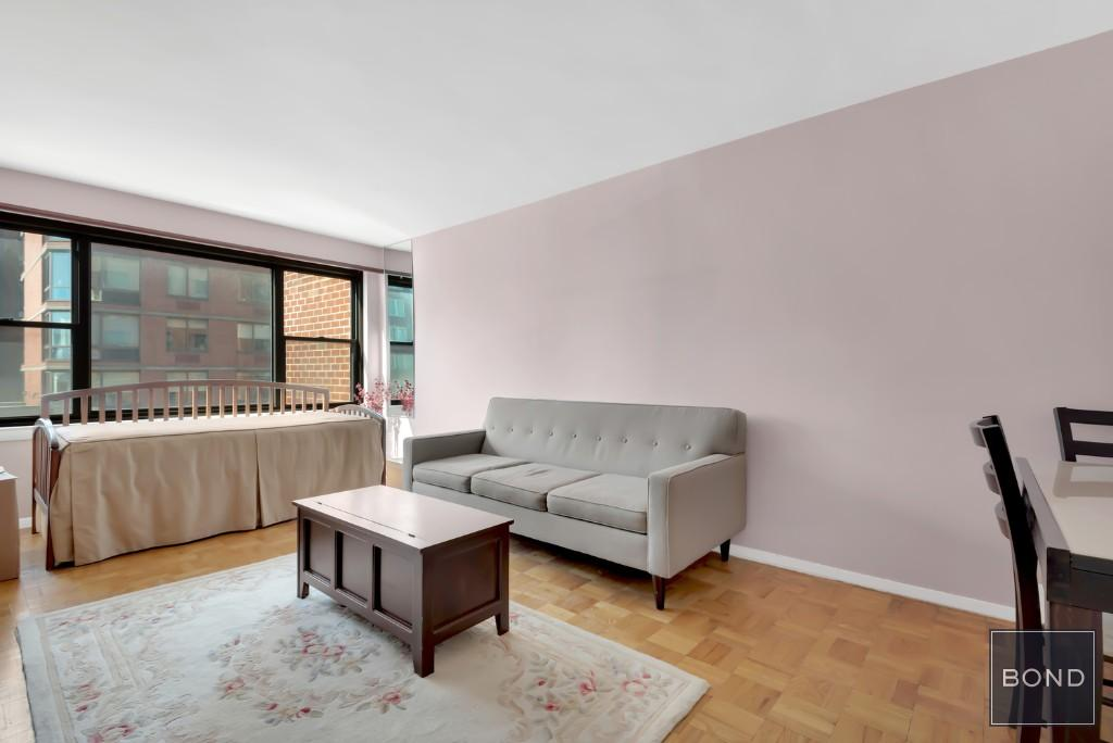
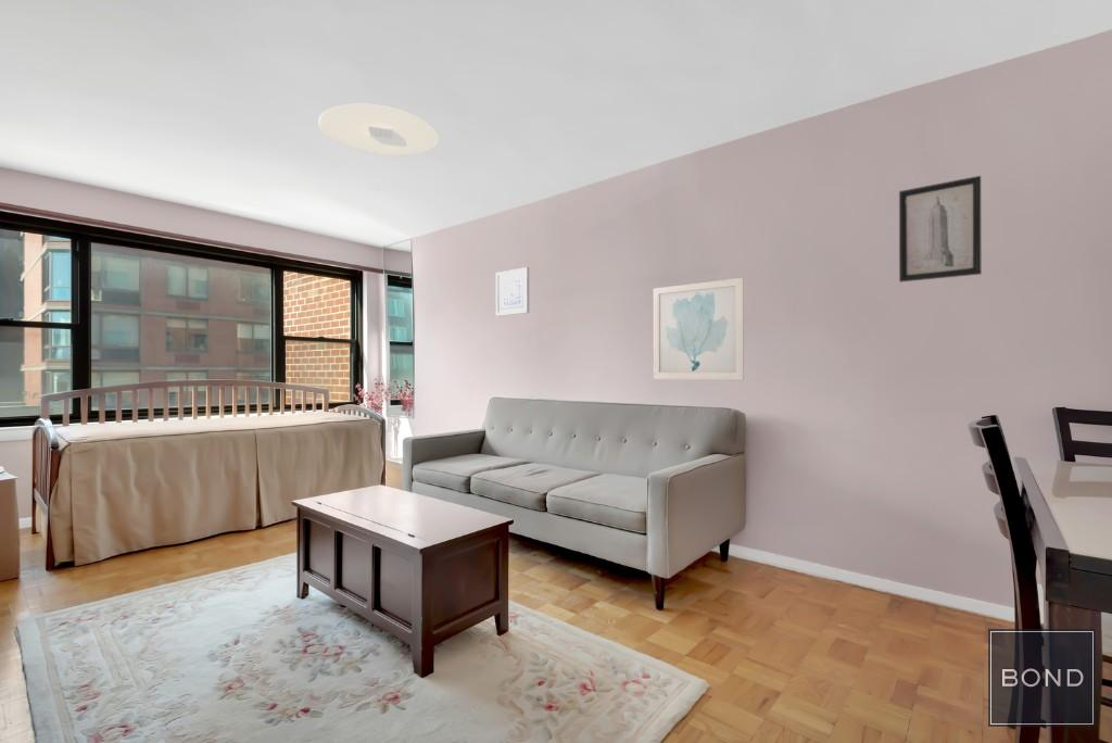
+ wall art (695, 331)
+ wall art (511, 292)
+ wall art (938, 230)
+ ceiling light (380, 127)
